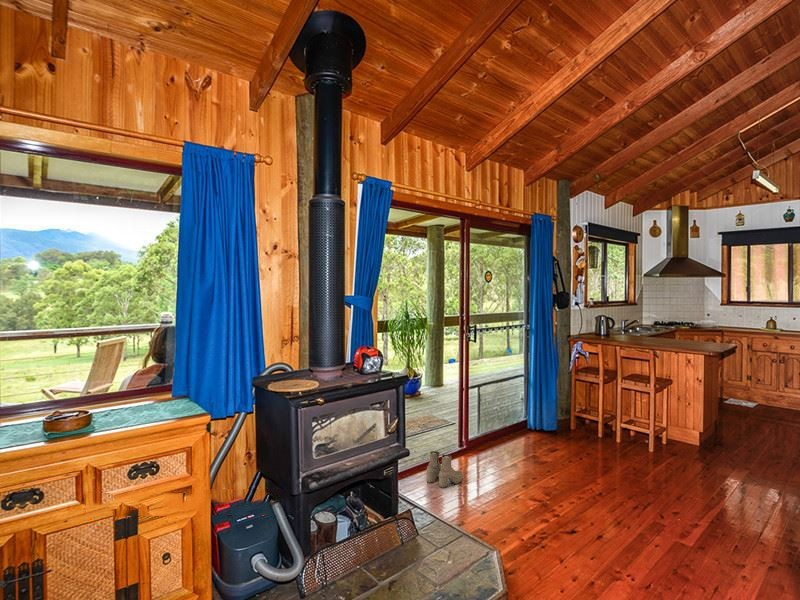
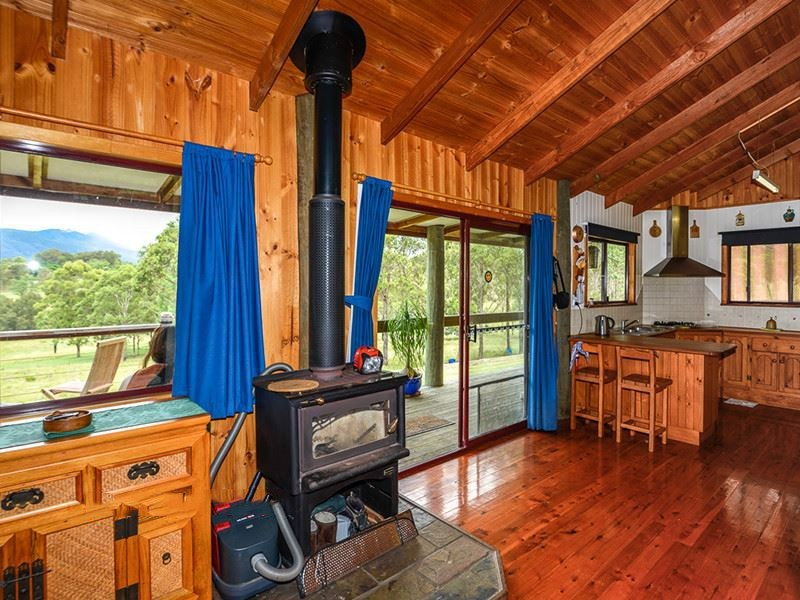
- boots (444, 466)
